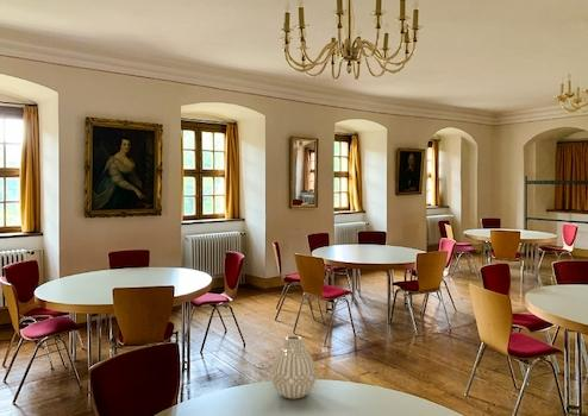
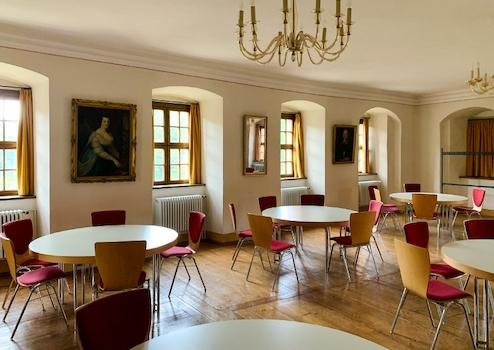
- vase (293, 365)
